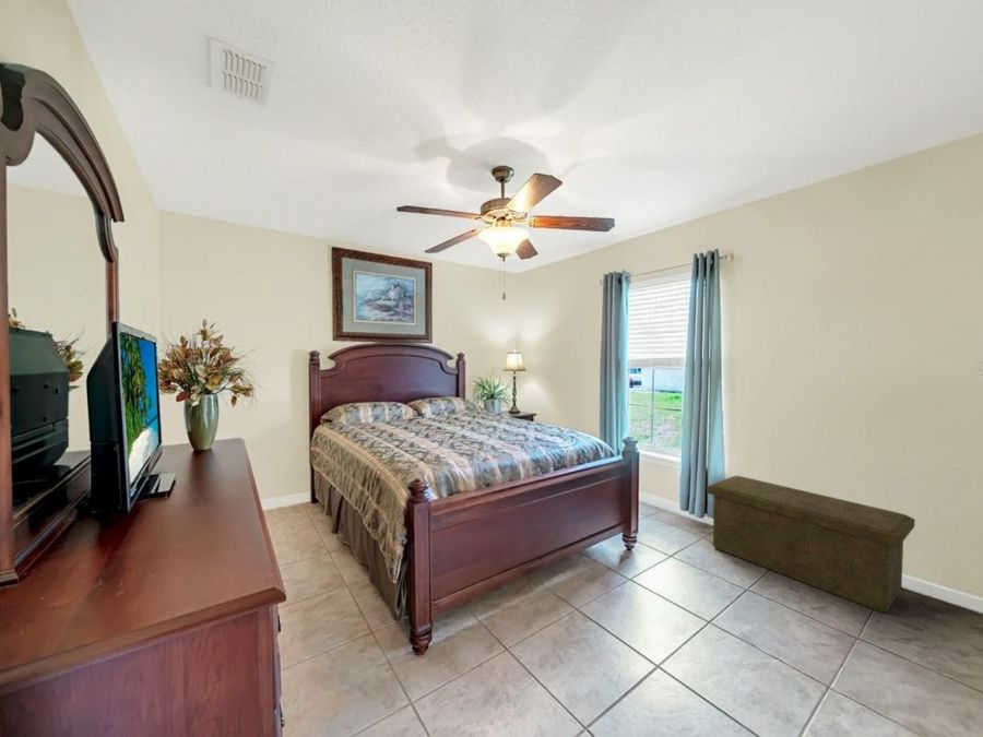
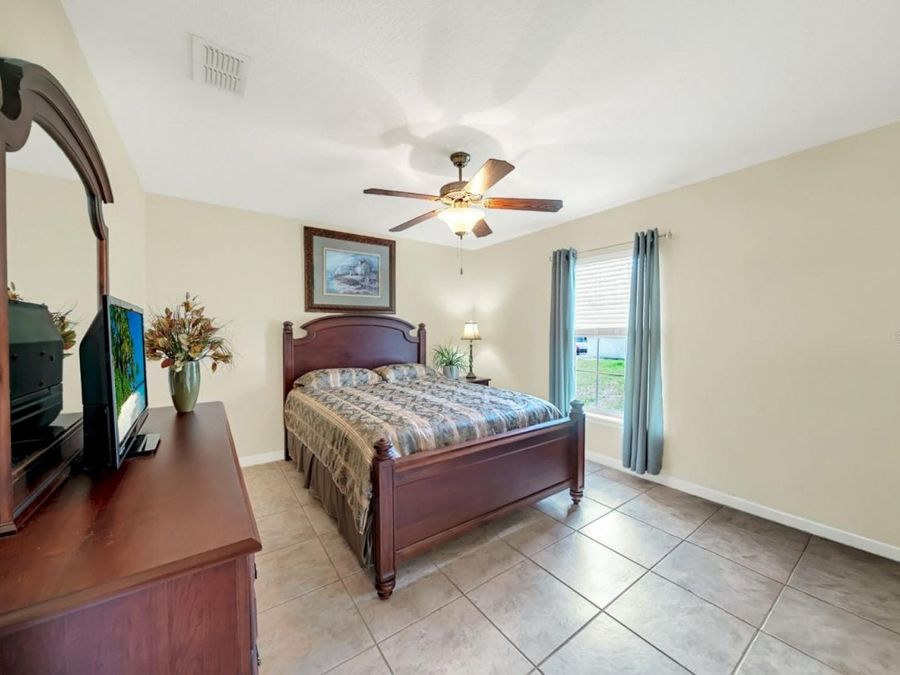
- storage bench (798, 532)
